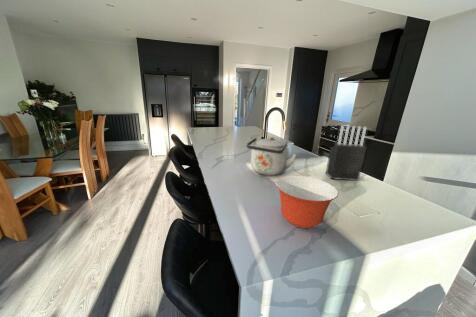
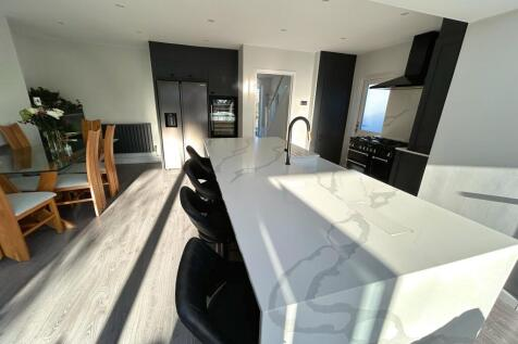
- mixing bowl (303, 203)
- knife block (345, 152)
- kettle (273, 155)
